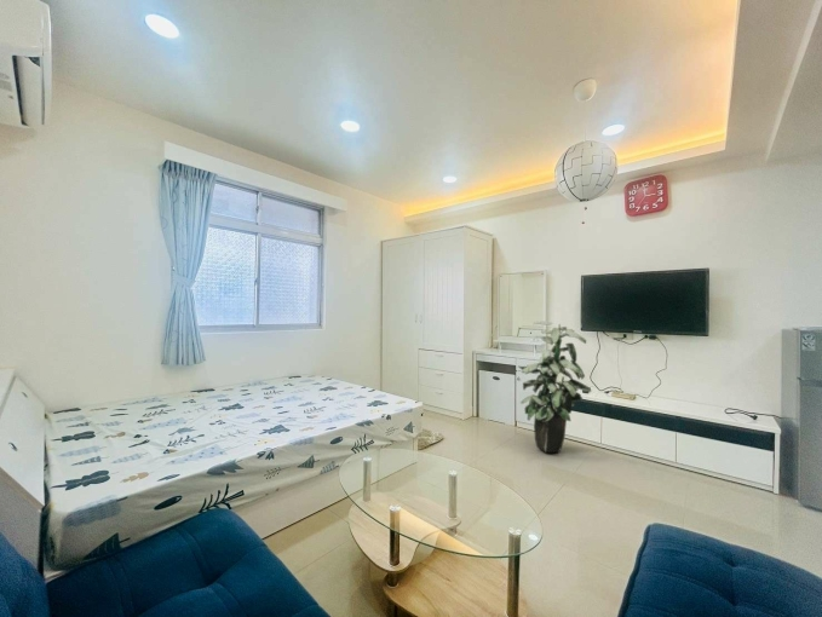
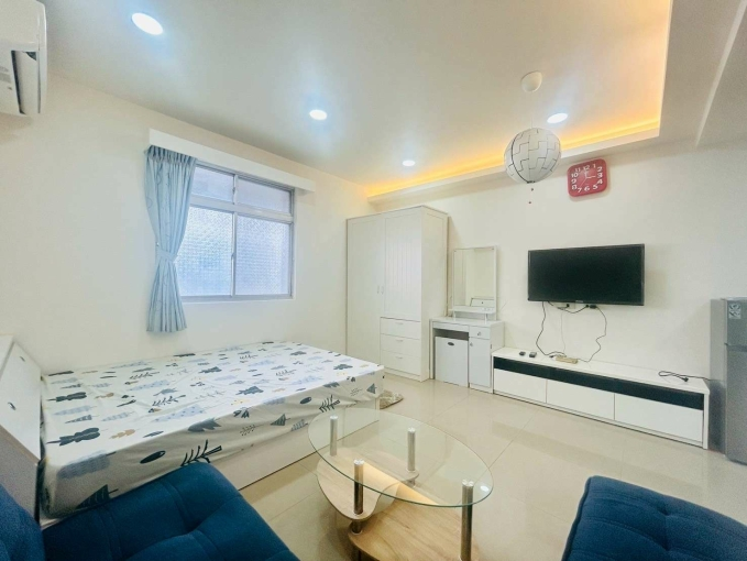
- indoor plant (550, 384)
